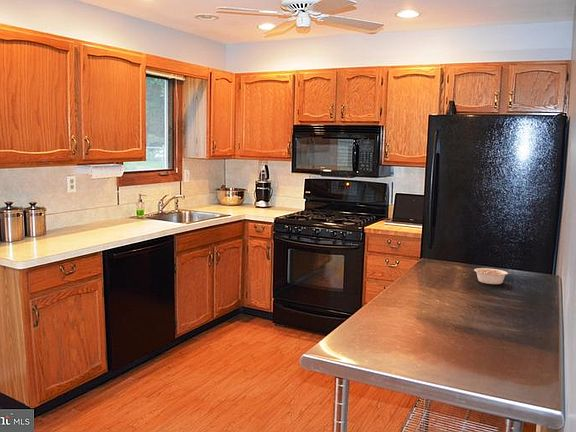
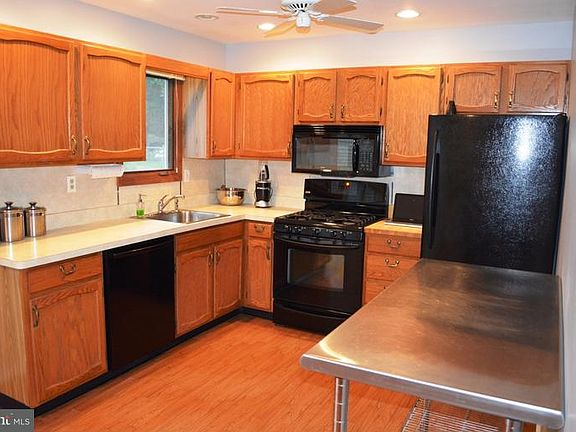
- legume (491, 275)
